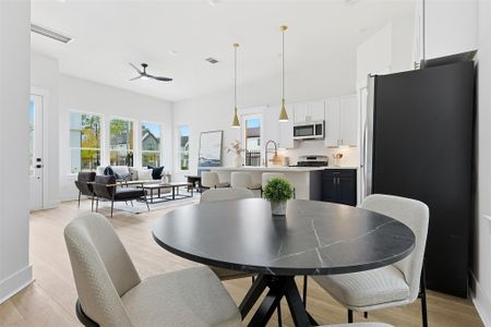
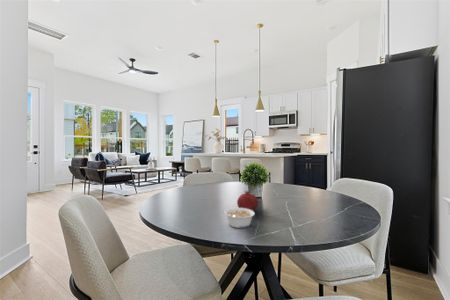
+ fruit (247, 200)
+ legume (239, 217)
